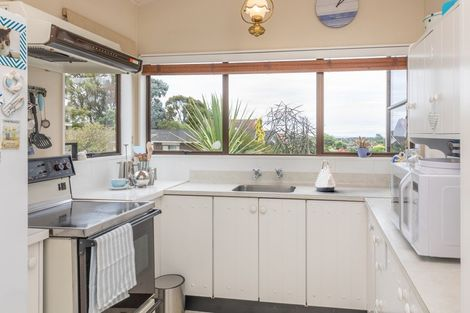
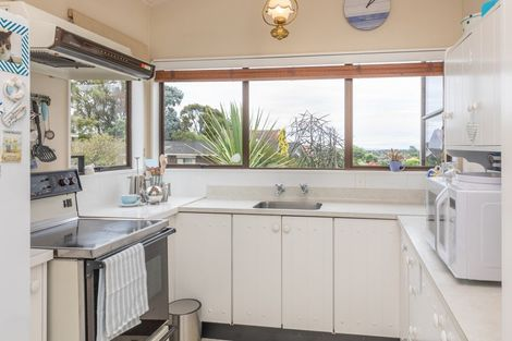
- kettle (325, 175)
